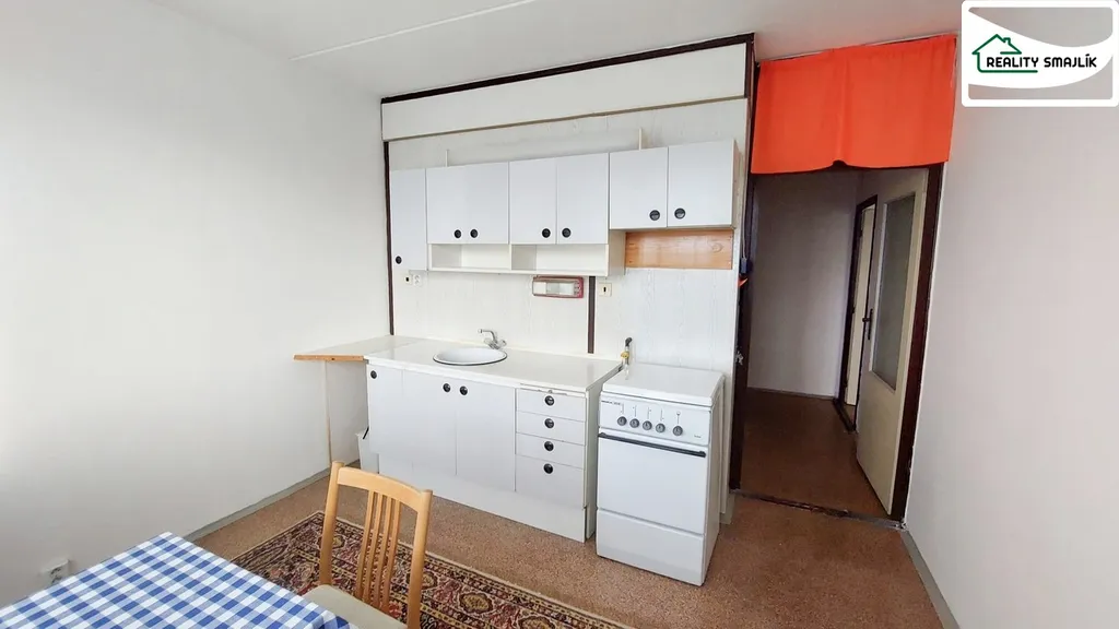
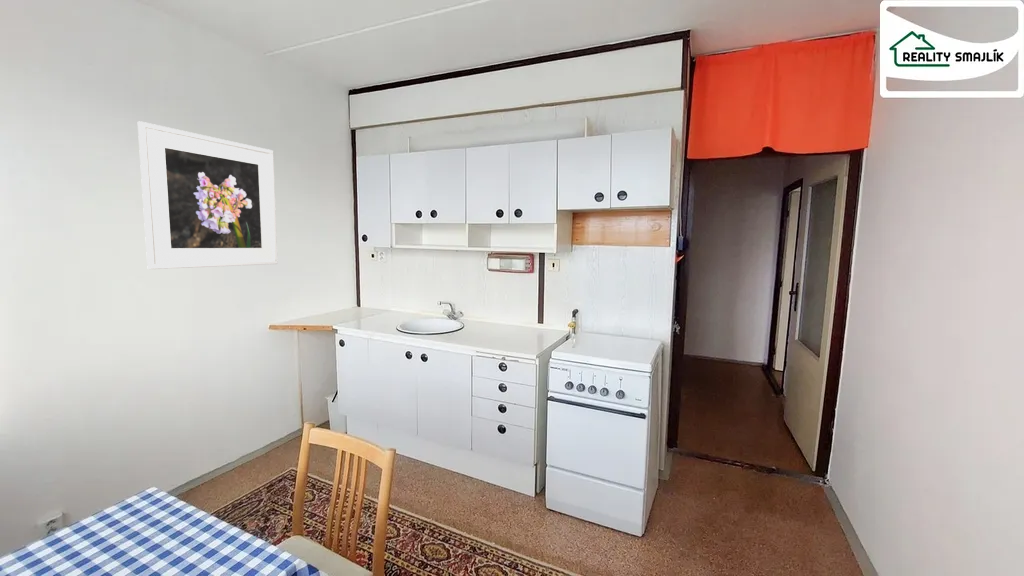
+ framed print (217, 203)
